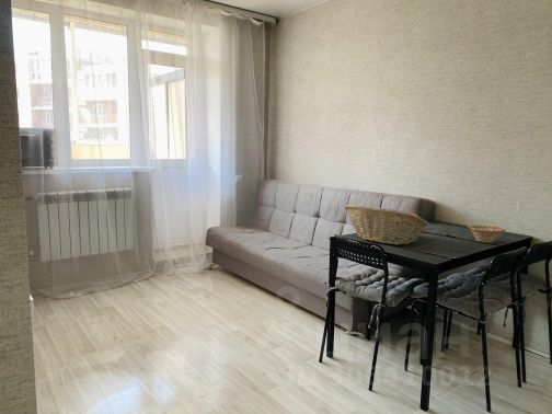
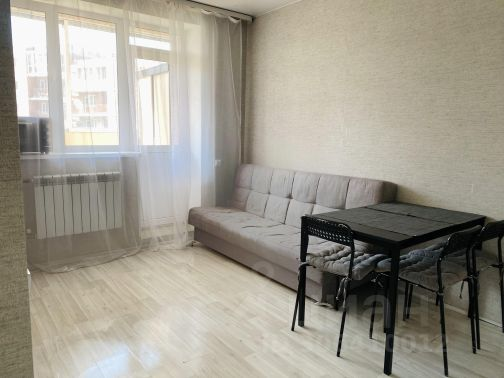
- dish (485, 233)
- fruit basket (384, 221)
